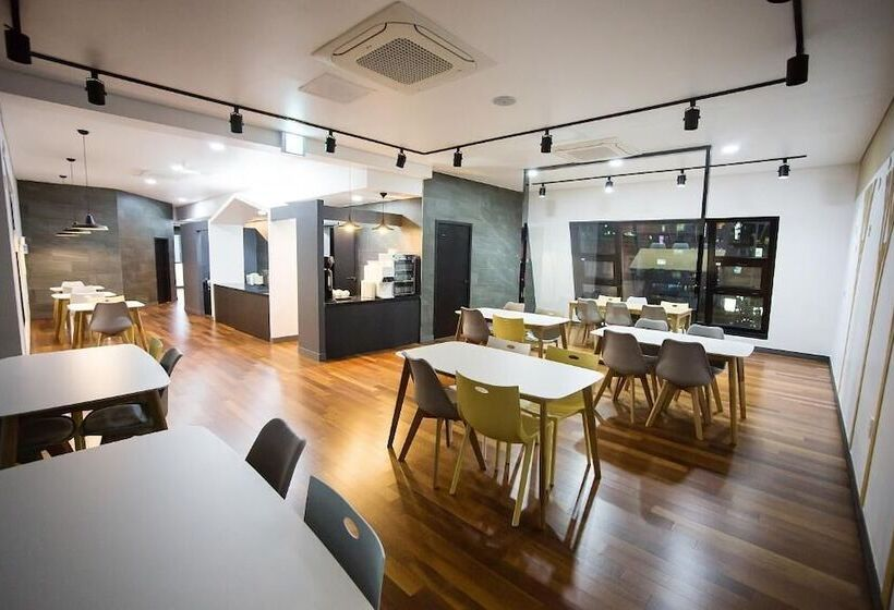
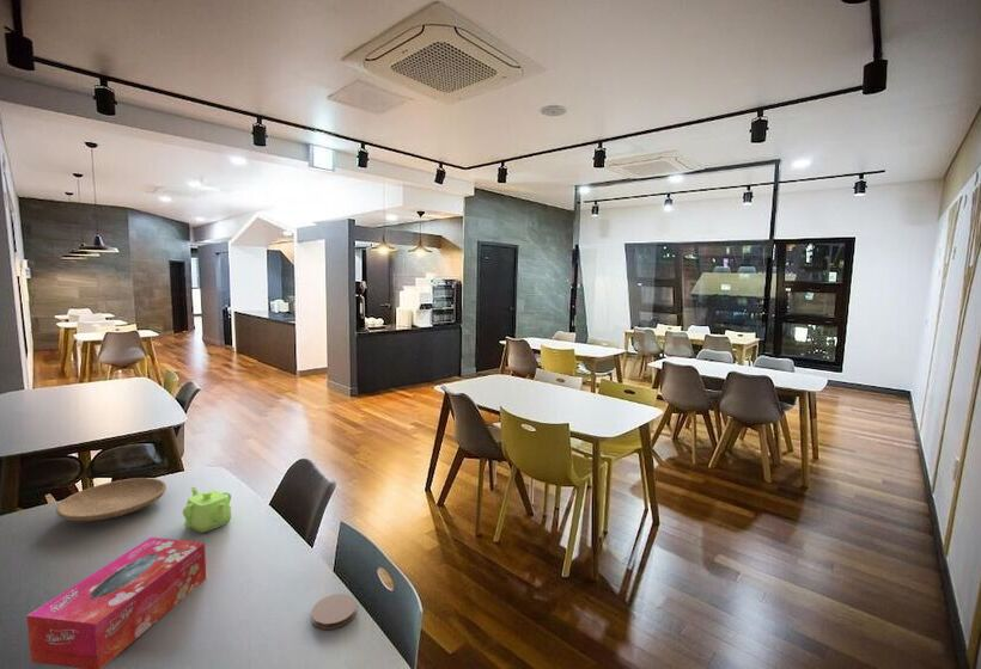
+ tissue box (128, 594)
+ coaster (334, 610)
+ plate (115, 502)
+ teapot (207, 508)
